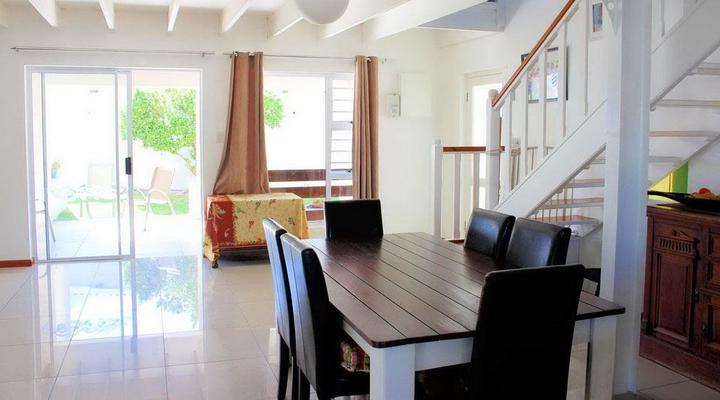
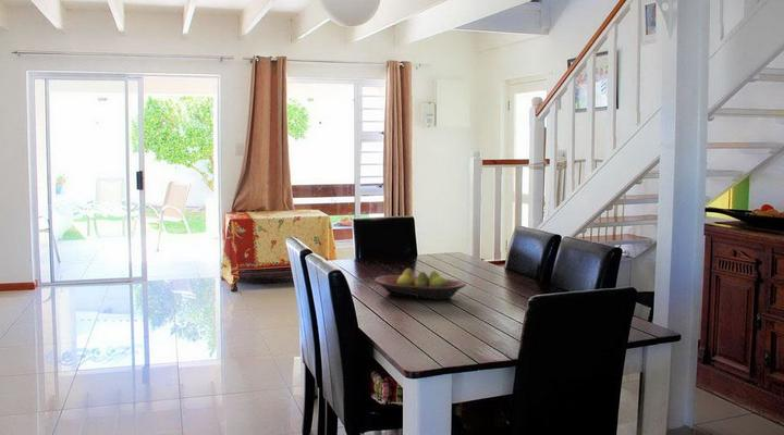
+ fruit bowl (419, 283)
